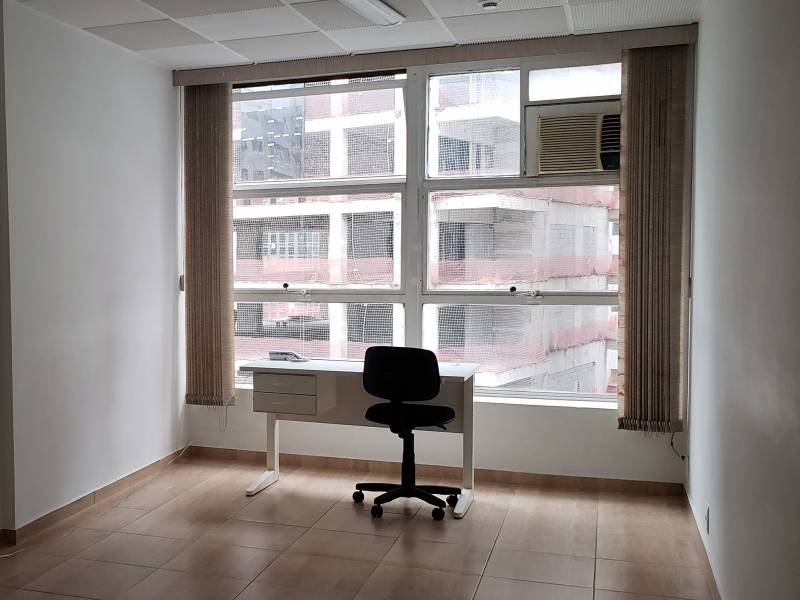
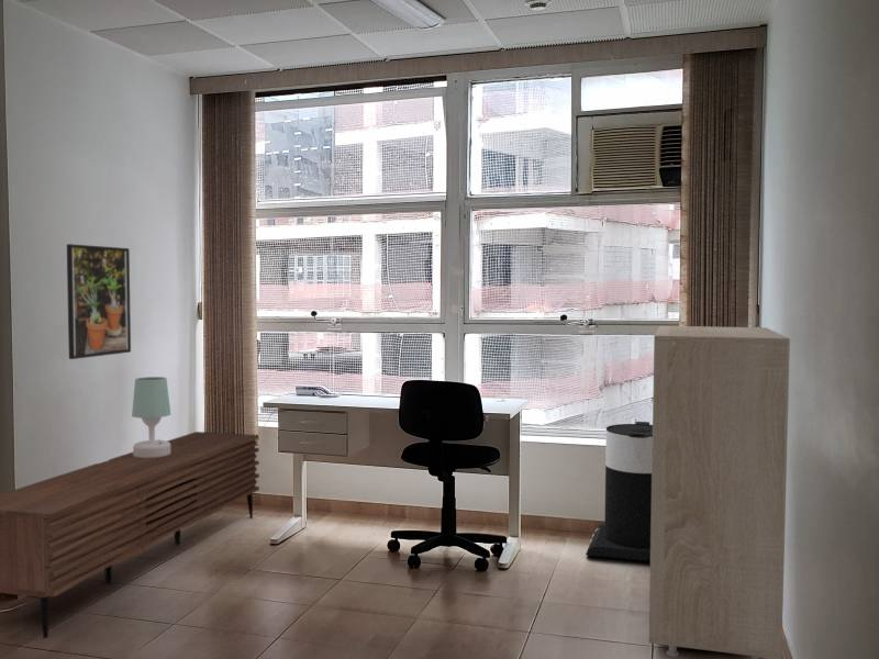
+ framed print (100, 301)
+ sideboard (140, 513)
+ trash can (635, 488)
+ storage cabinet (715, 480)
+ table lamp (151, 415)
